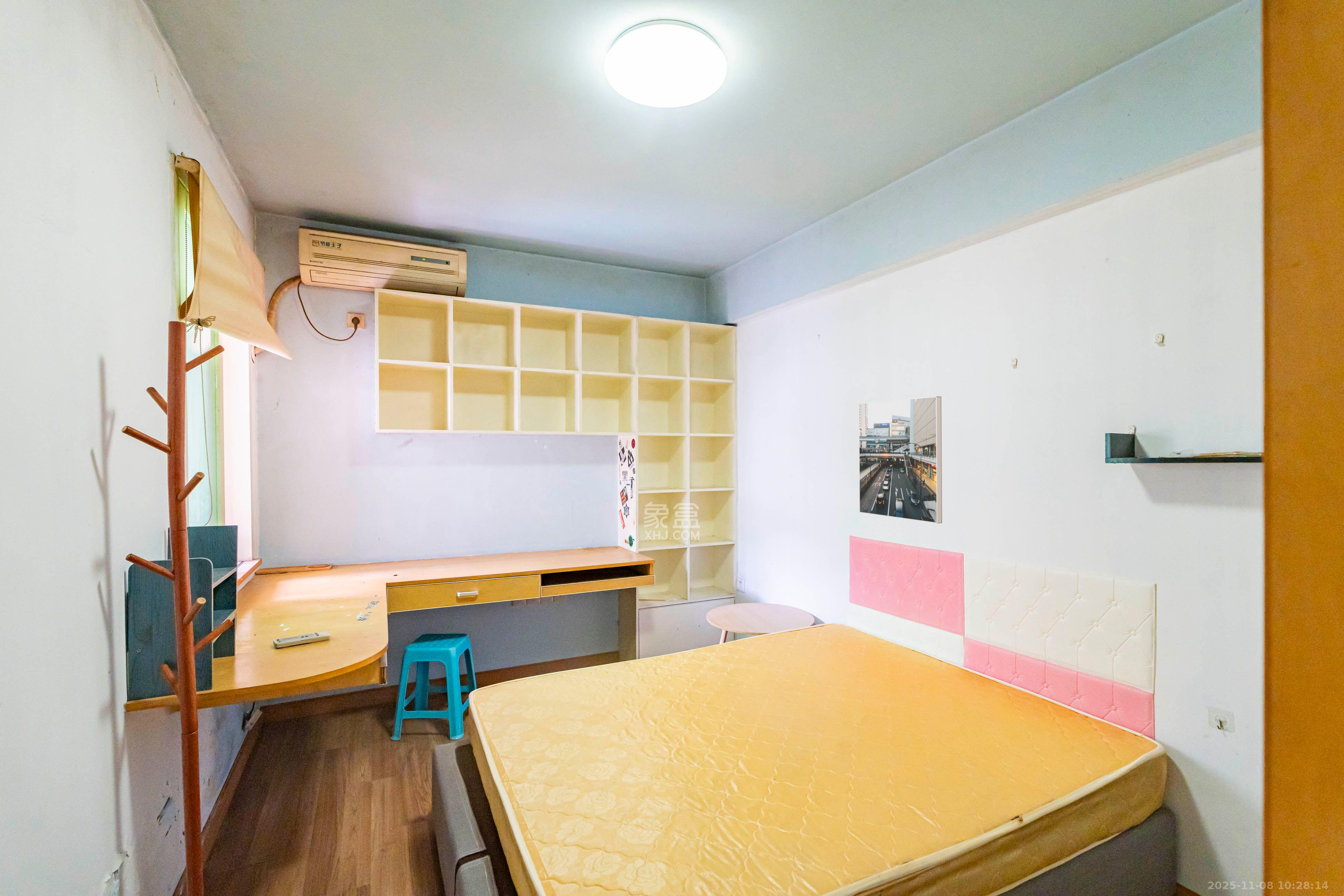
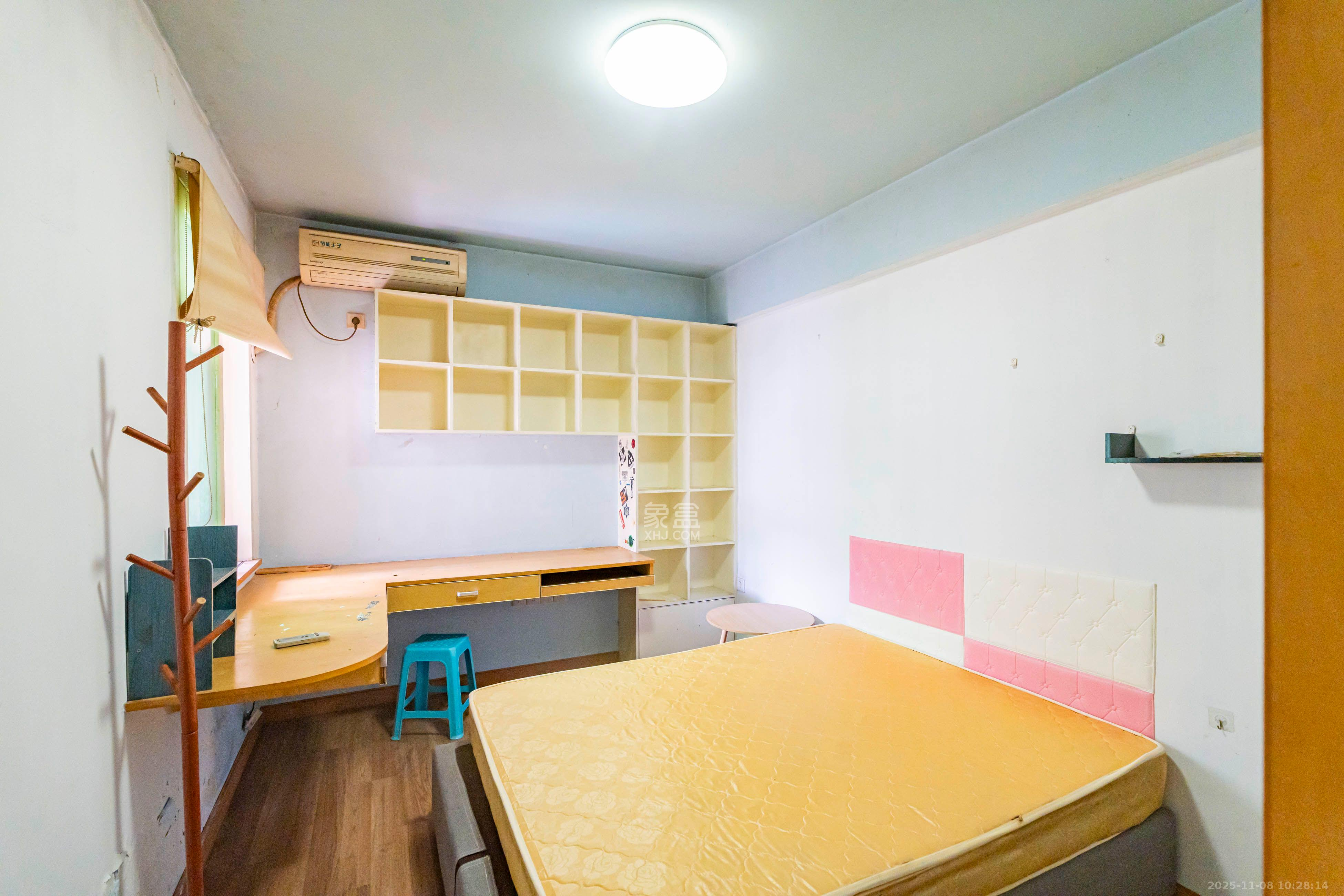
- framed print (897, 459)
